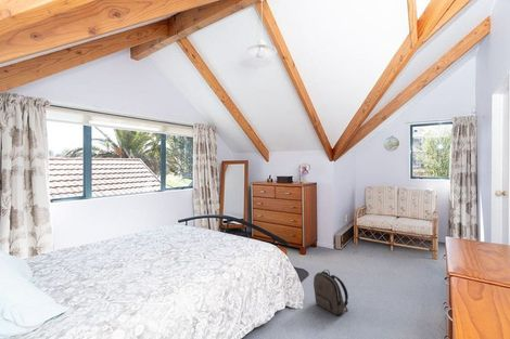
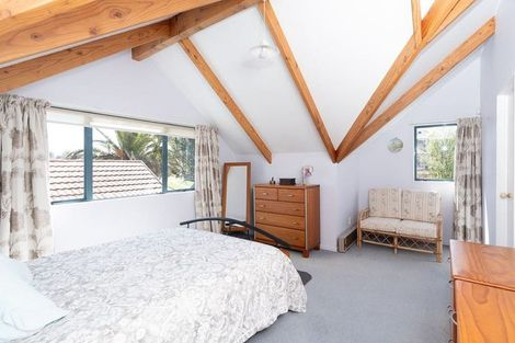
- backpack (329, 288)
